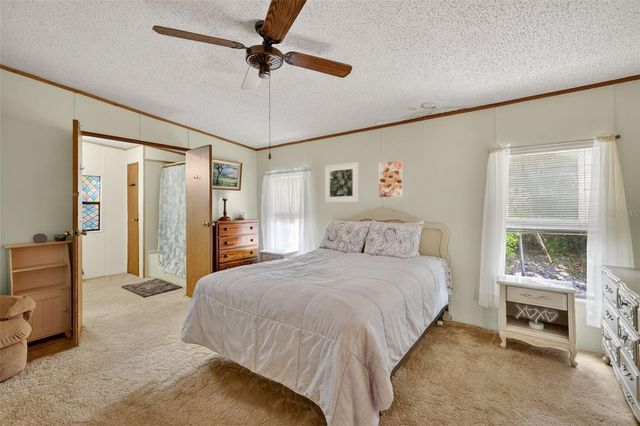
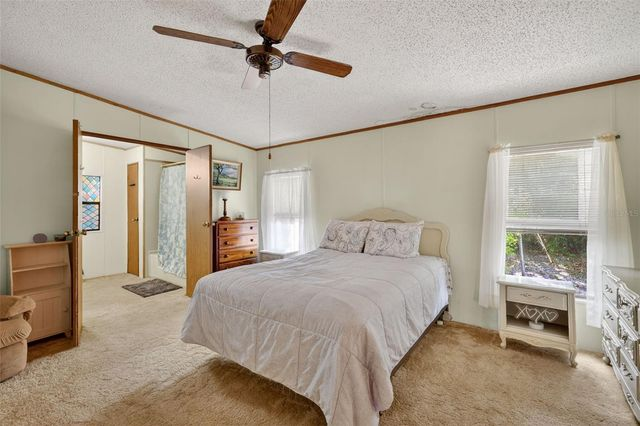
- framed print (390, 179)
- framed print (341, 183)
